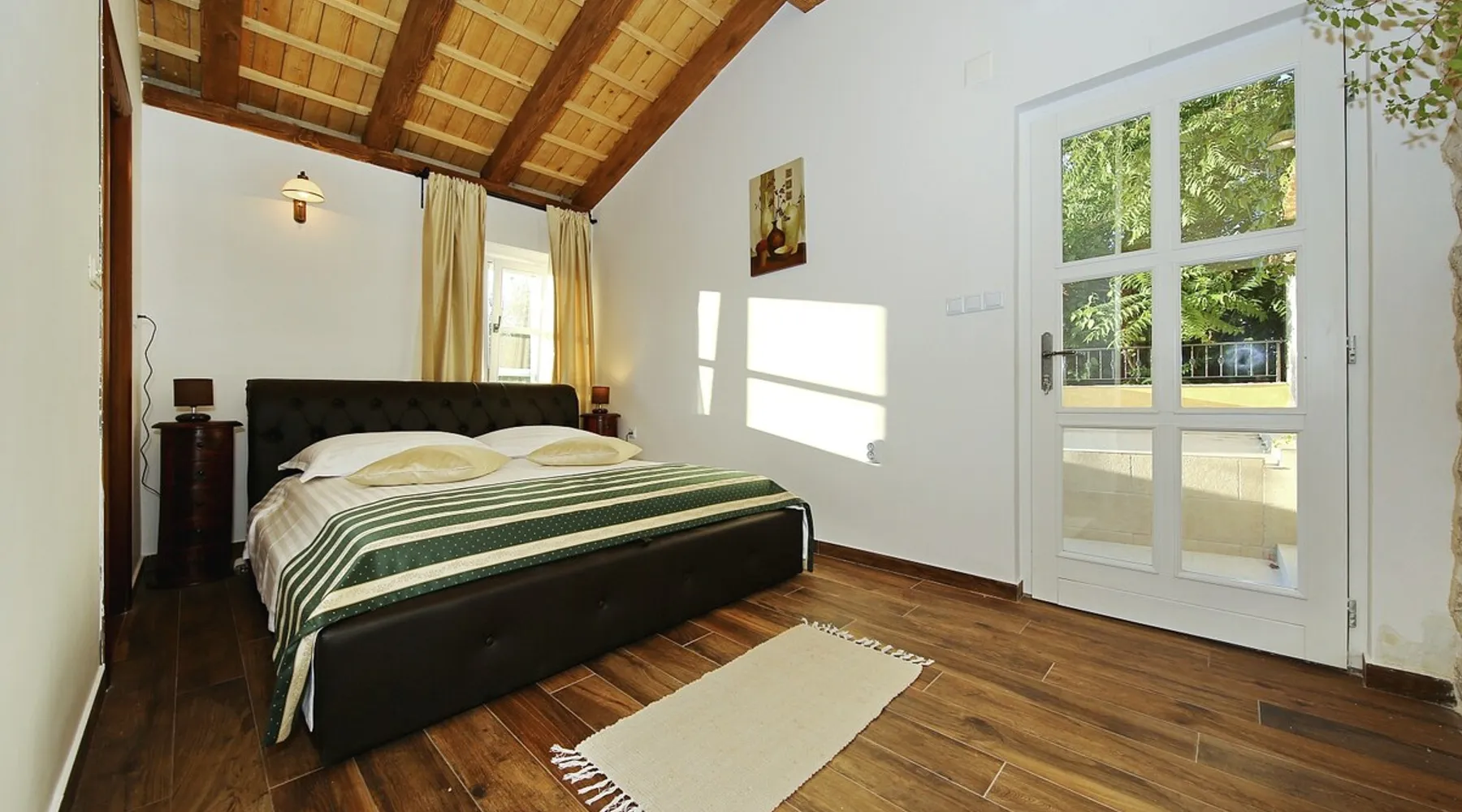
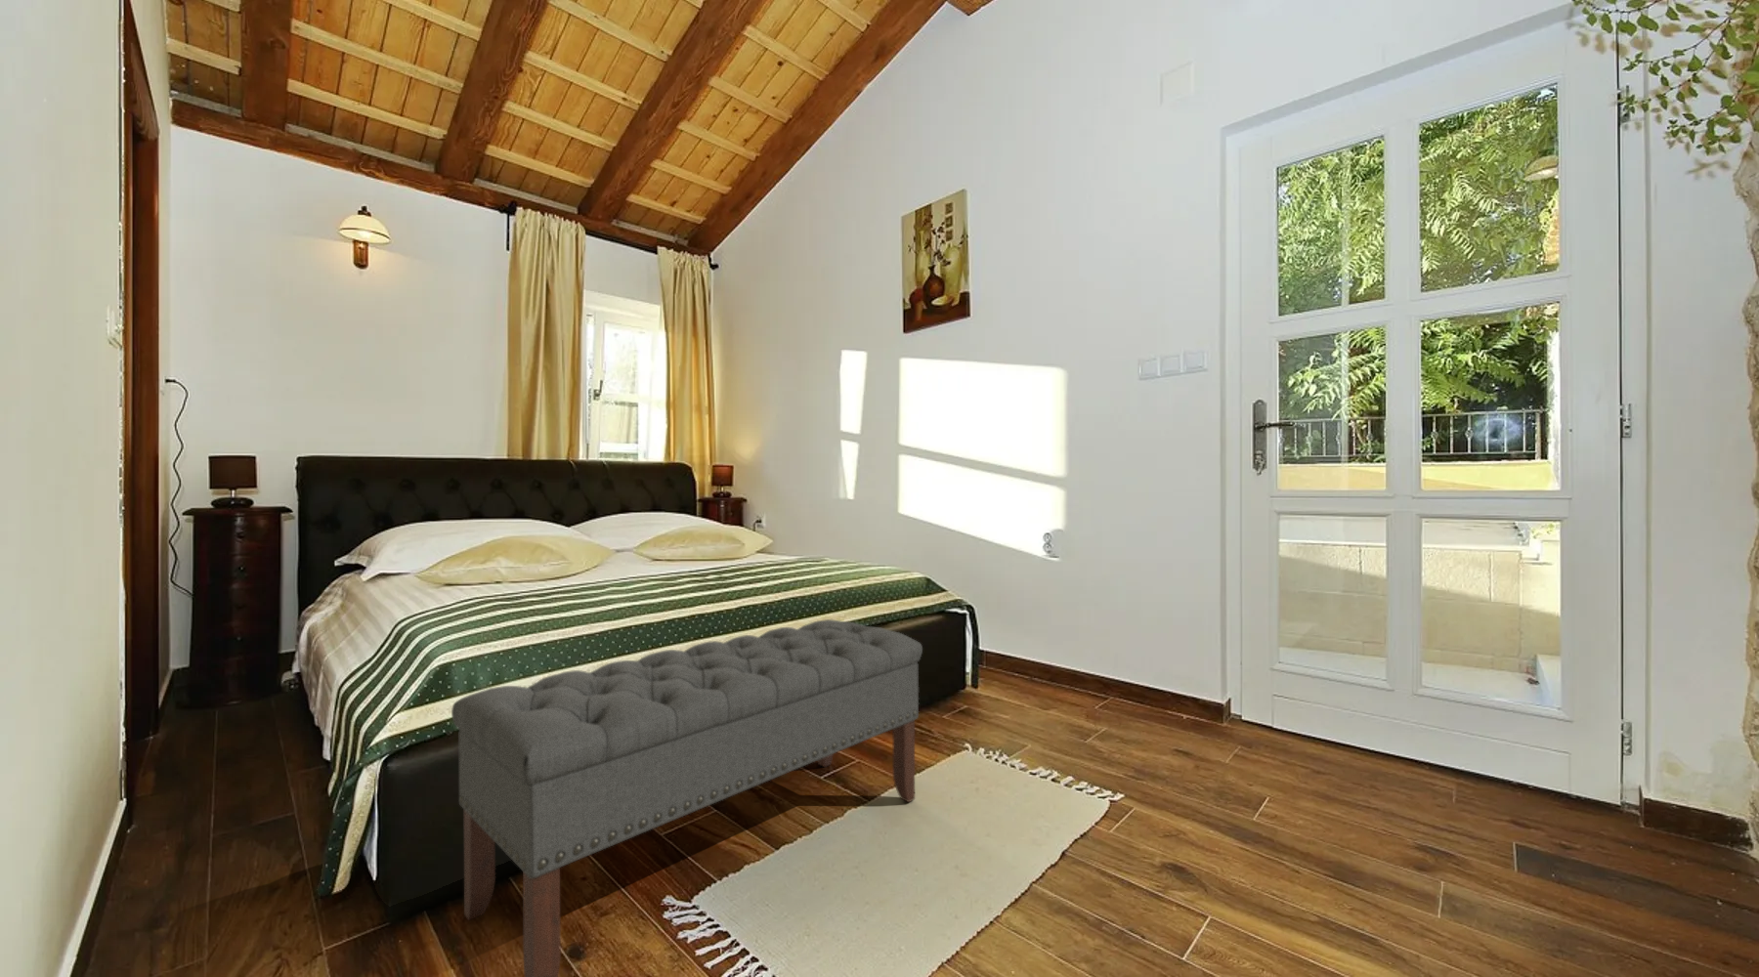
+ bench (724, 751)
